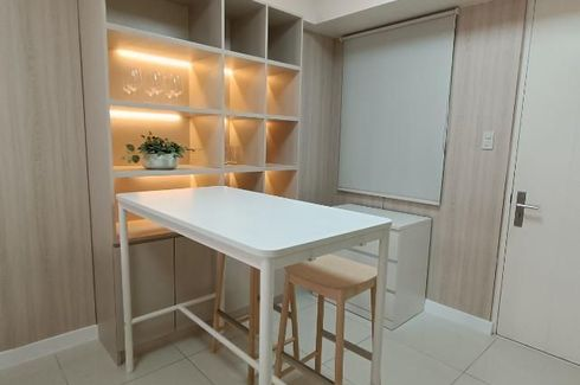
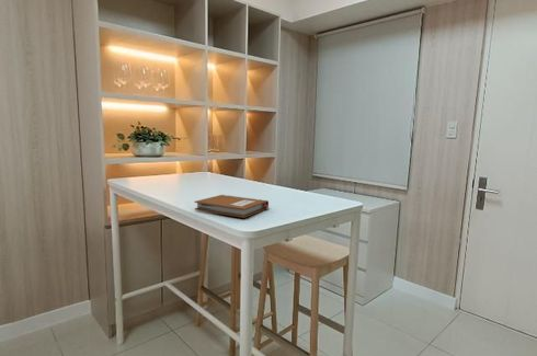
+ notebook (233, 205)
